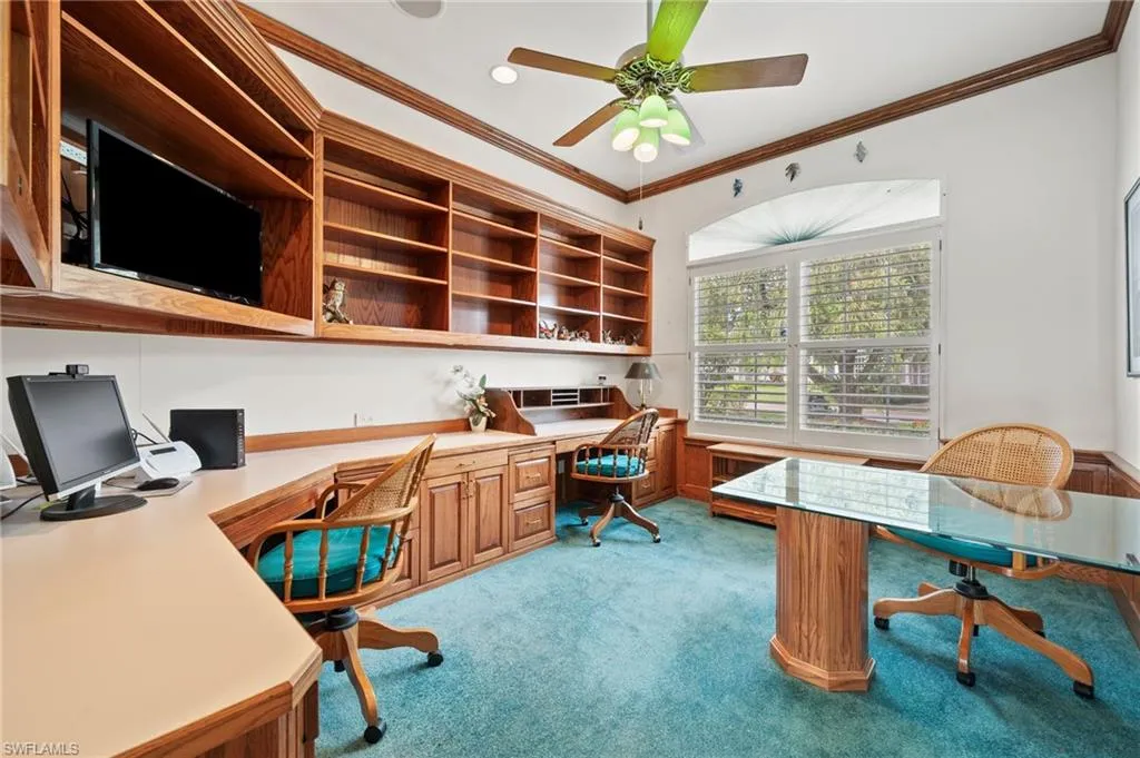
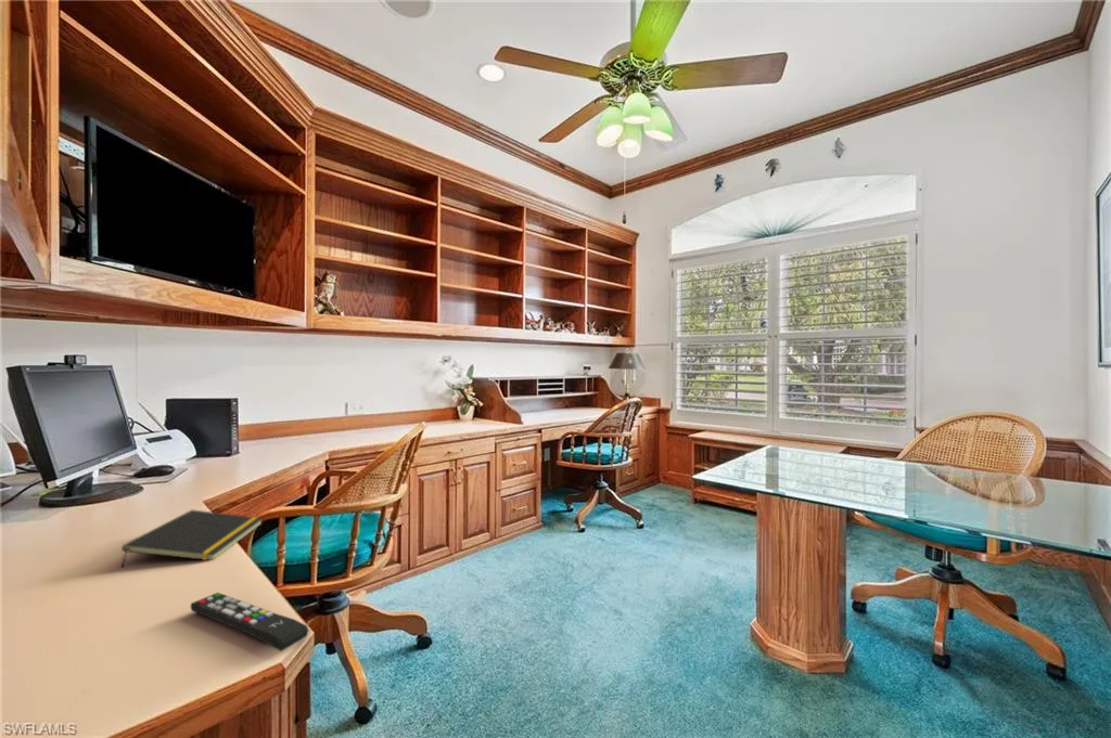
+ notepad (201, 532)
+ remote control (246, 618)
